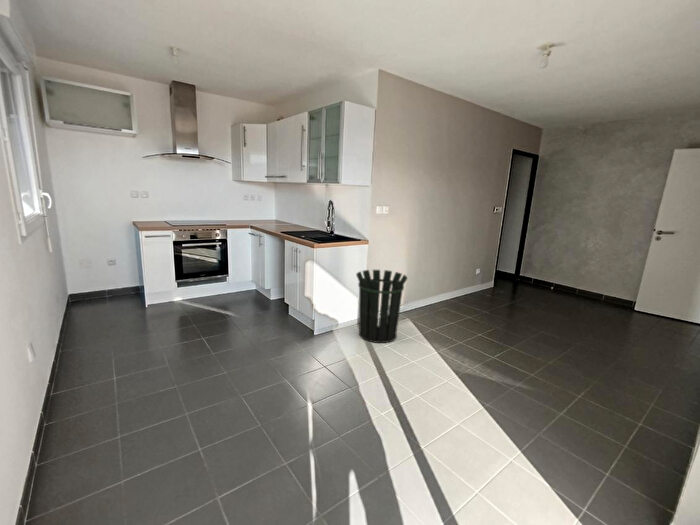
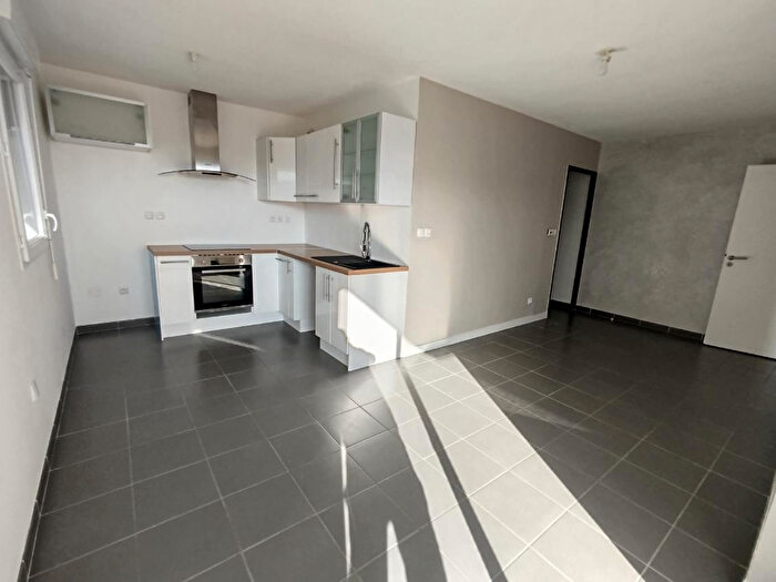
- waste bin (378, 305)
